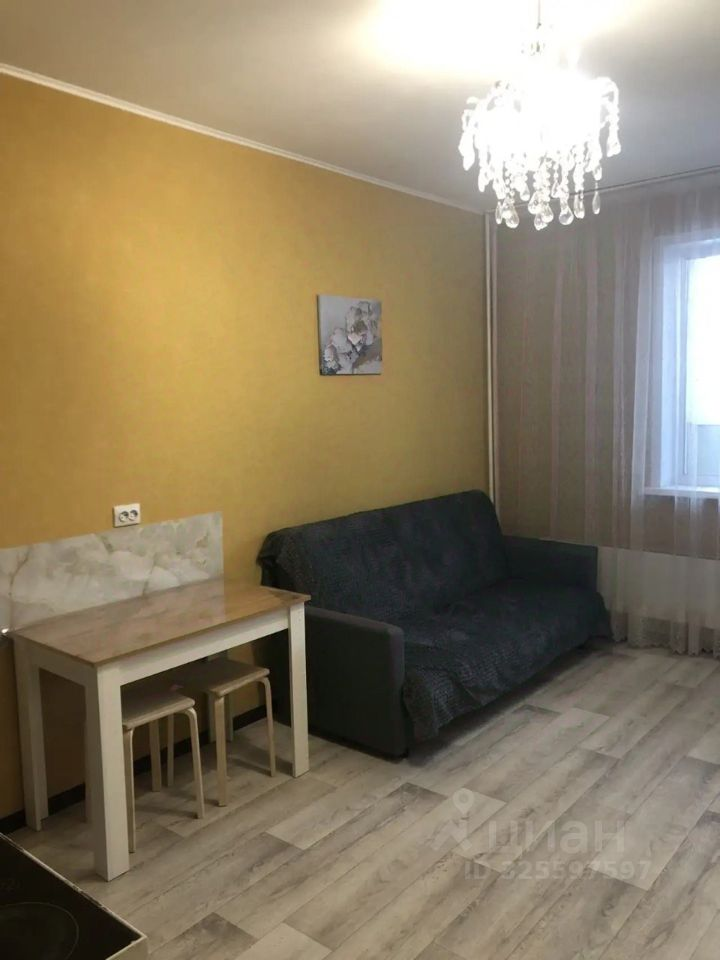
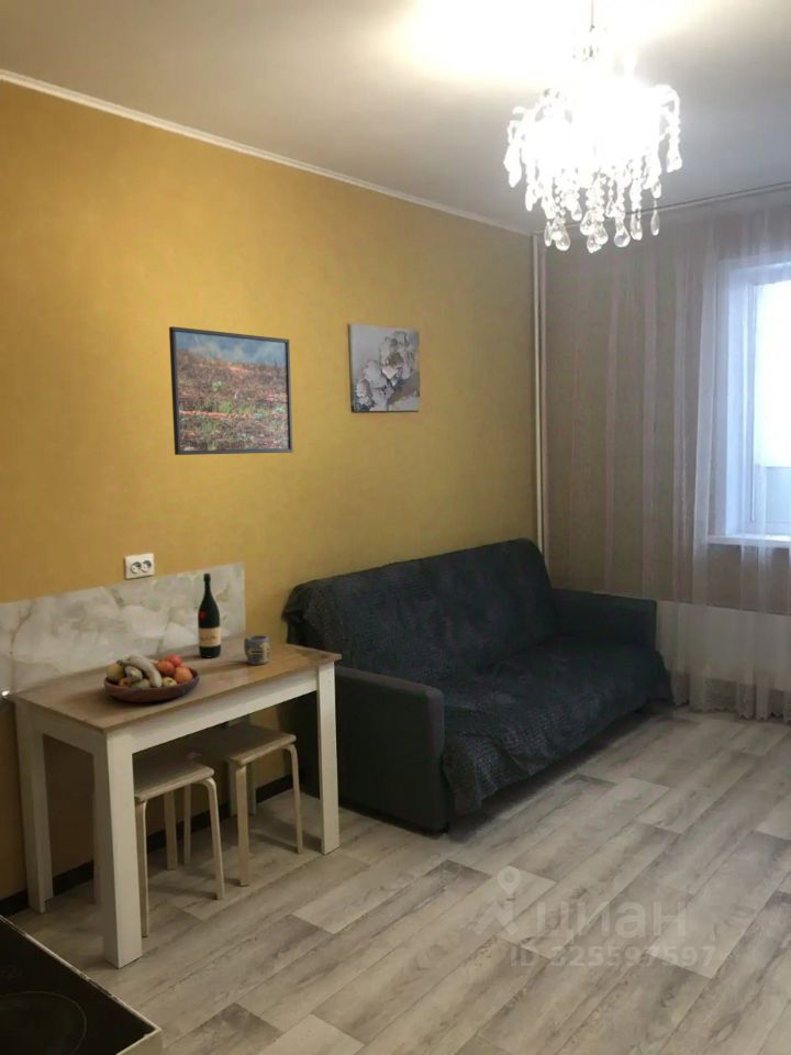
+ mug (255, 648)
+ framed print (235, 393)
+ wine bottle (208, 614)
+ fruit bowl (152, 673)
